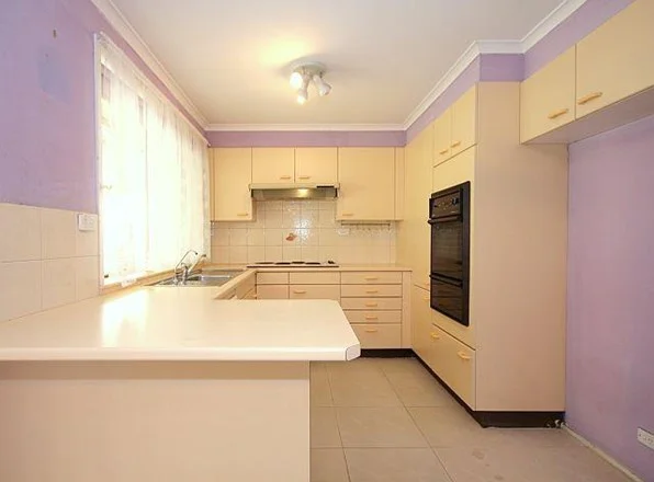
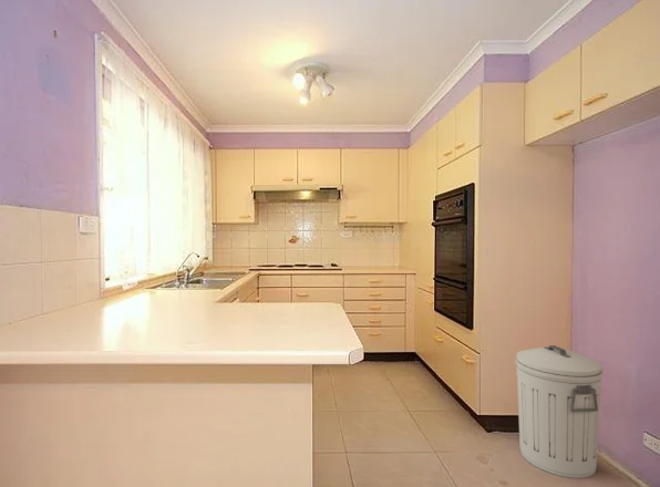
+ trash can (556, 402)
